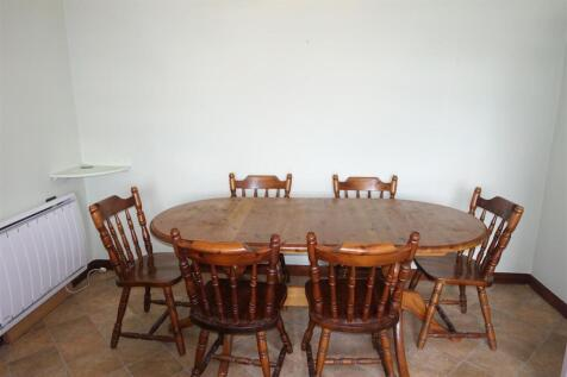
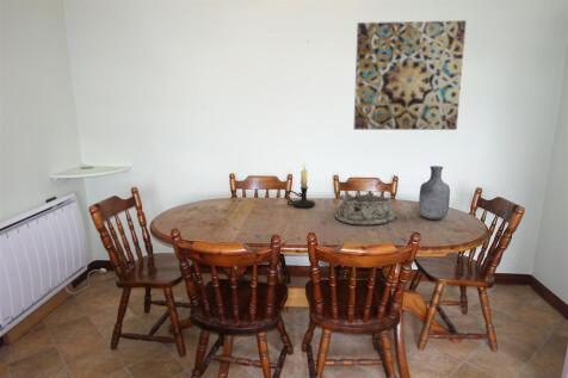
+ wall art (407, 76)
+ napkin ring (364, 206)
+ candle holder (301, 184)
+ vase (434, 192)
